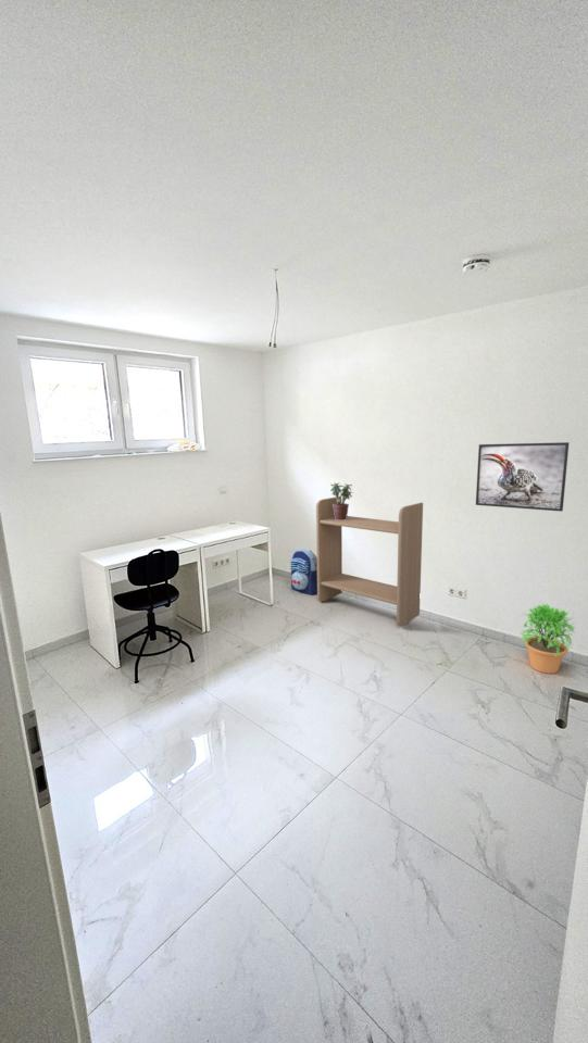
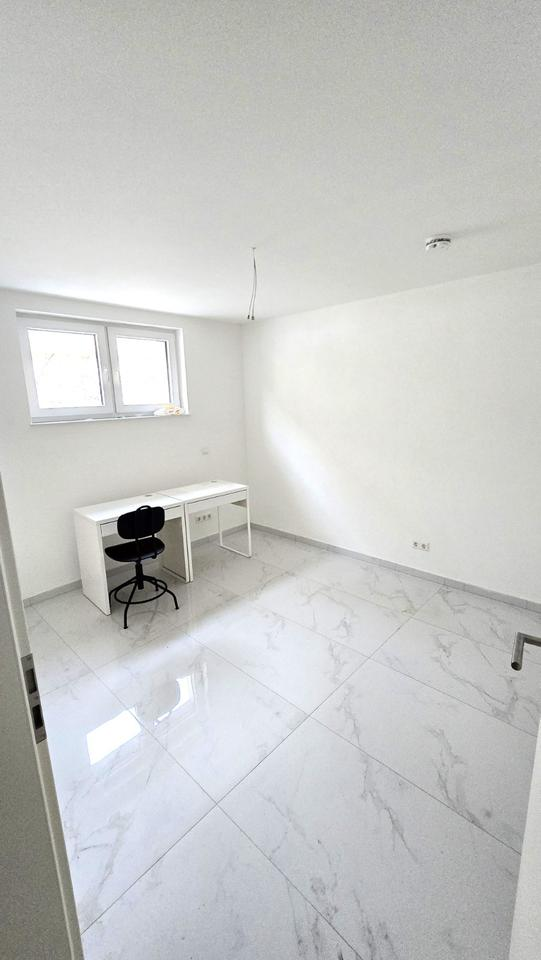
- potted plant (339, 500)
- bookshelf (359, 577)
- backpack (304, 569)
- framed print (518, 476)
- potted plant (546, 634)
